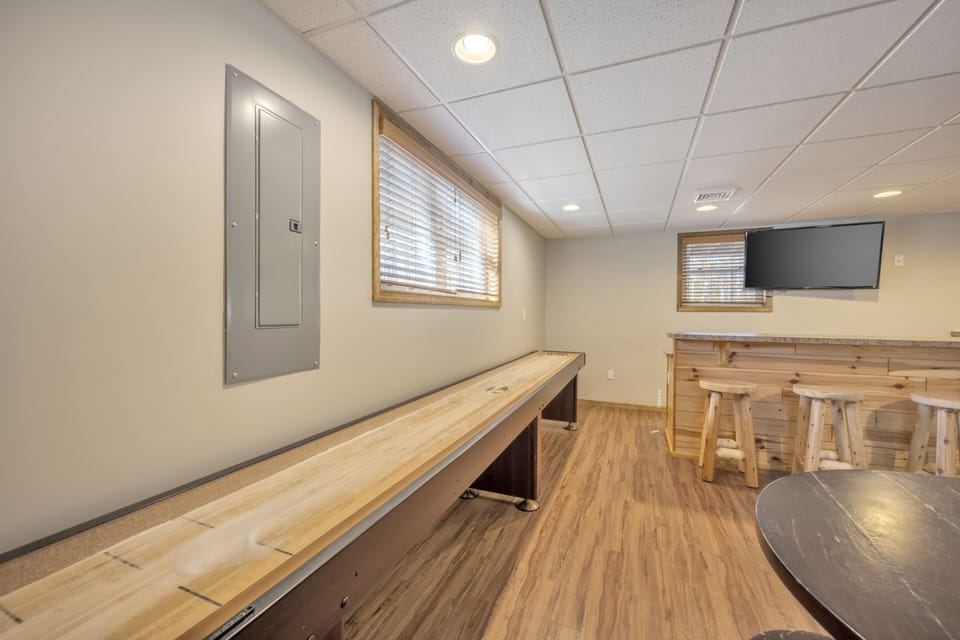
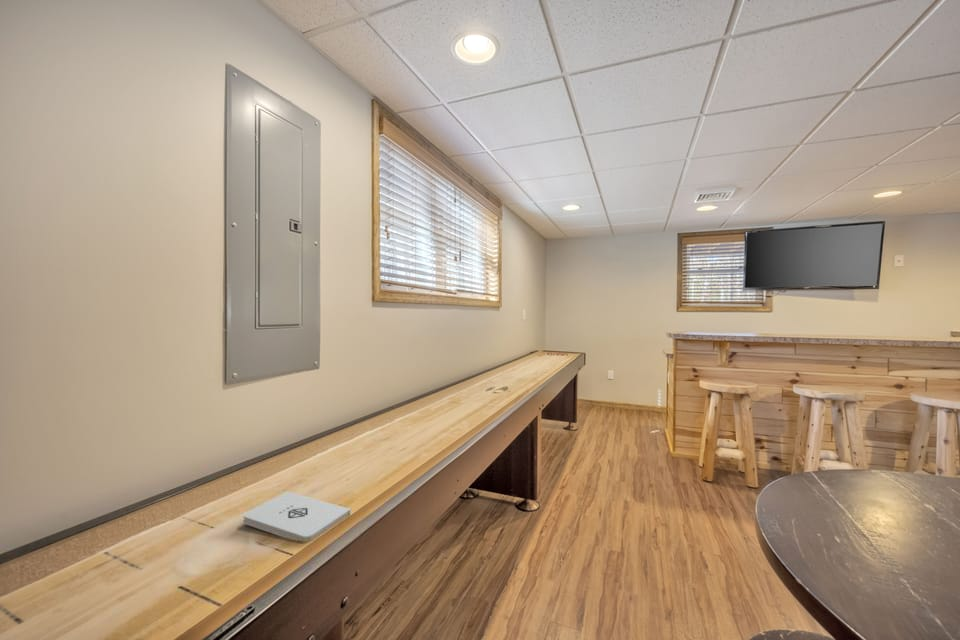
+ notepad (296, 515)
